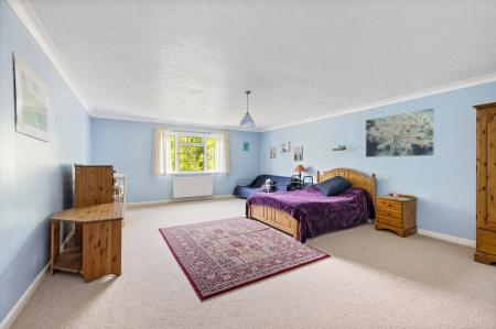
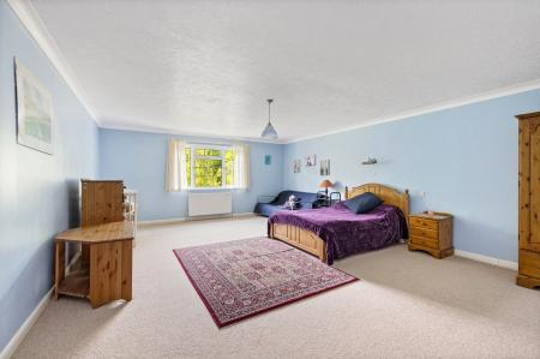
- wall art (396, 135)
